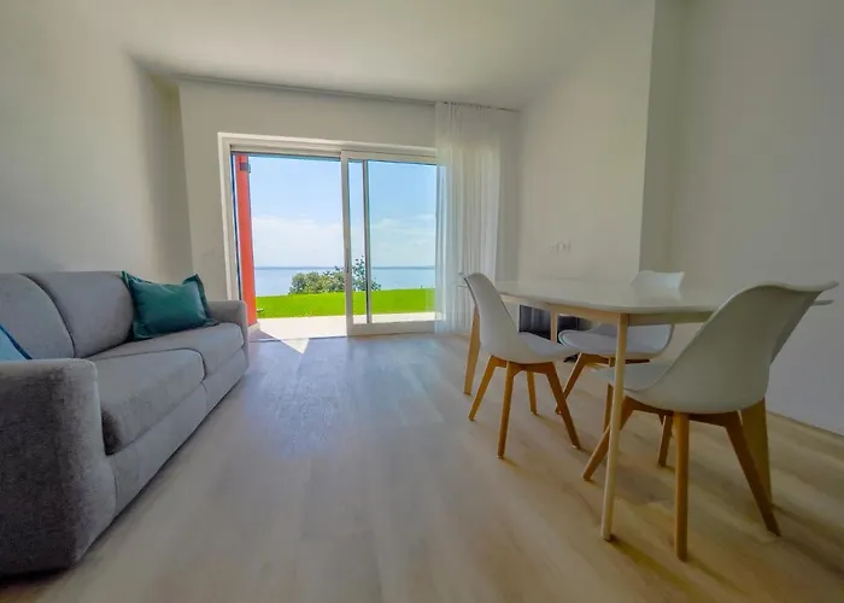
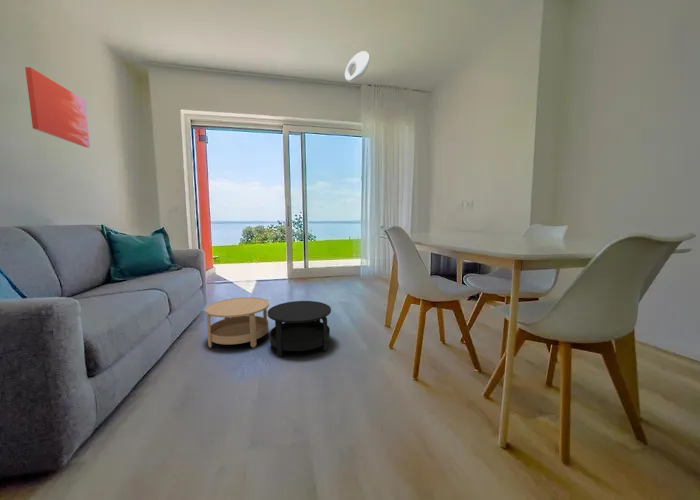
+ coffee table (267, 324)
+ ceiling light (356, 66)
+ wall art (61, 112)
